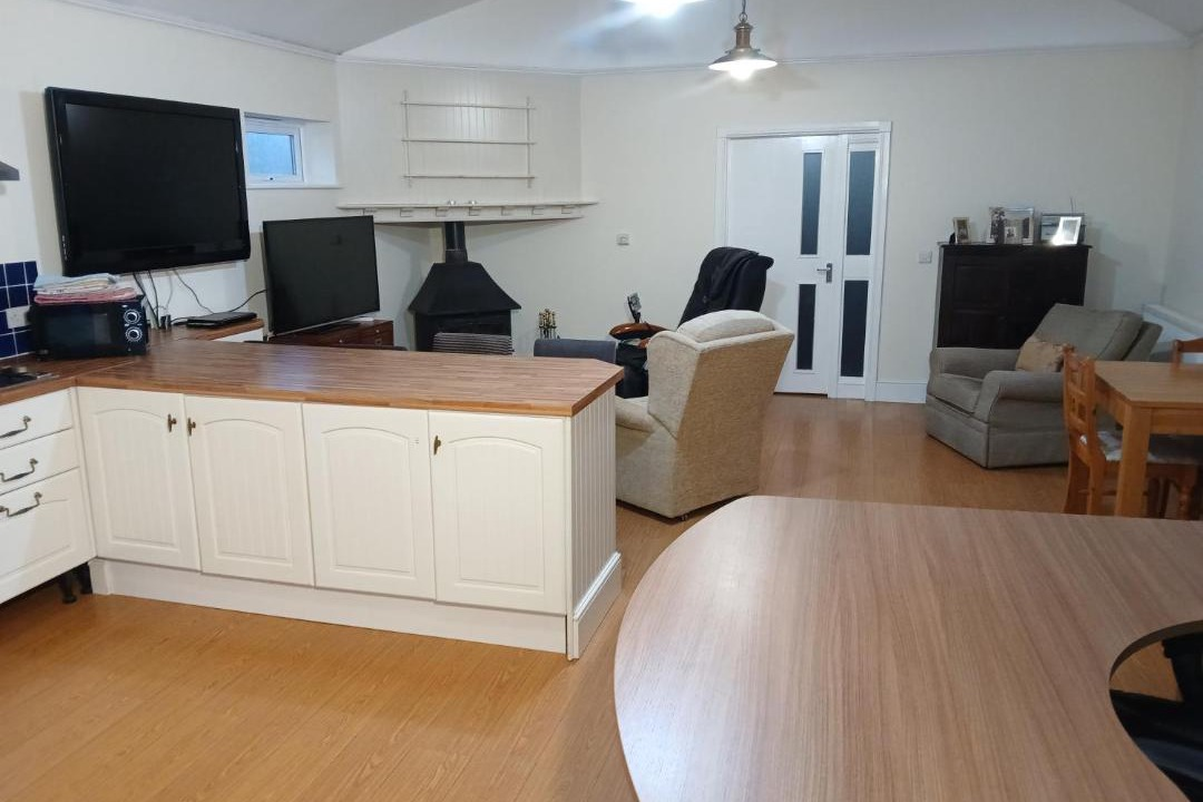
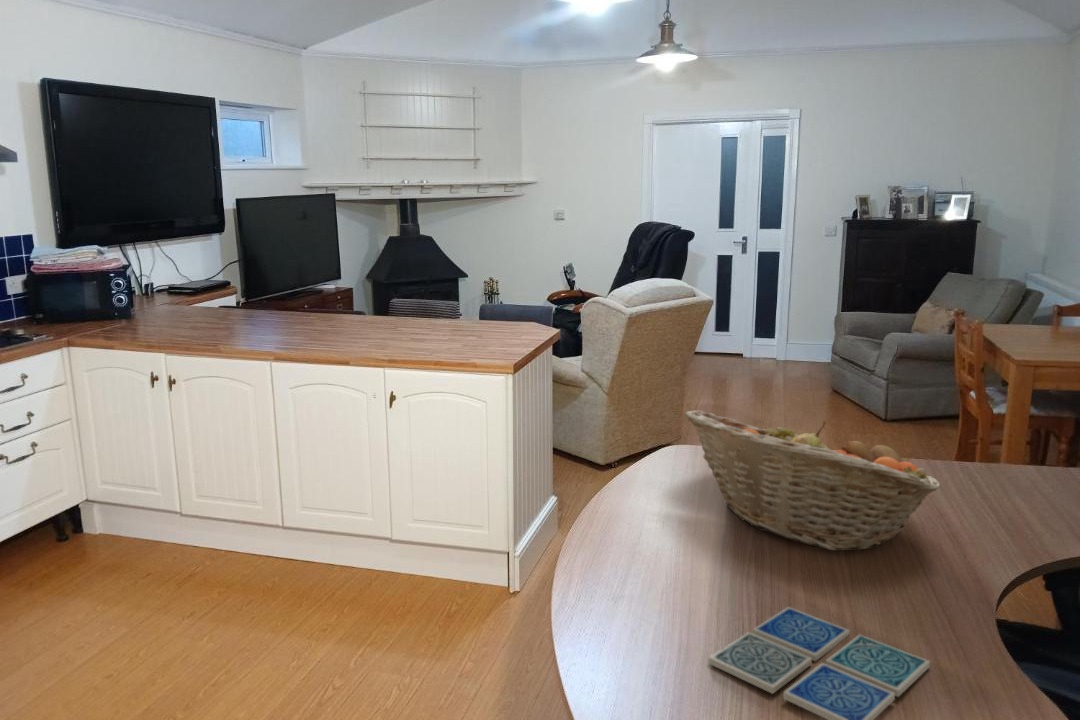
+ fruit basket (802, 466)
+ drink coaster (819, 664)
